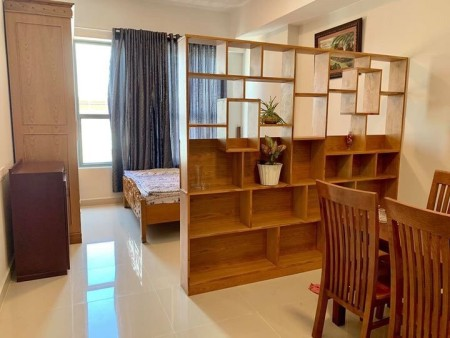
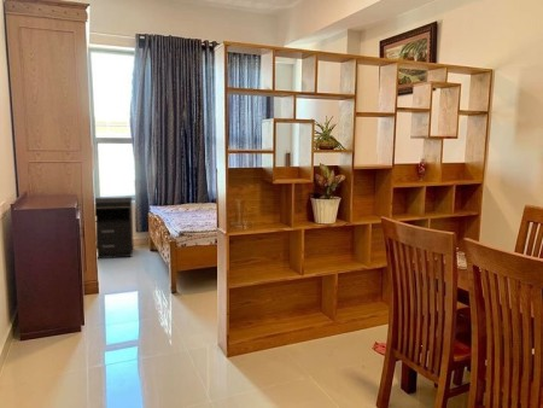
+ nightstand (110, 227)
